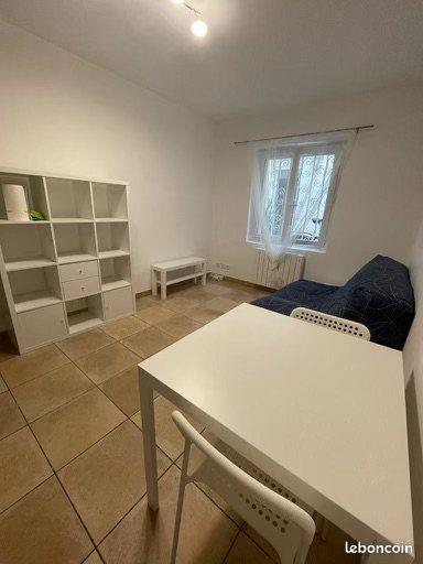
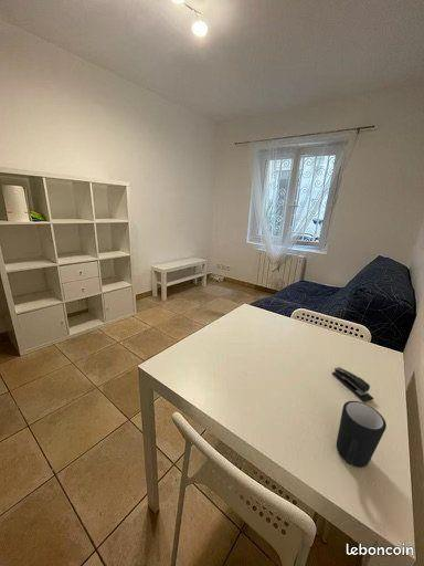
+ mug (356, 440)
+ stapler (351, 380)
